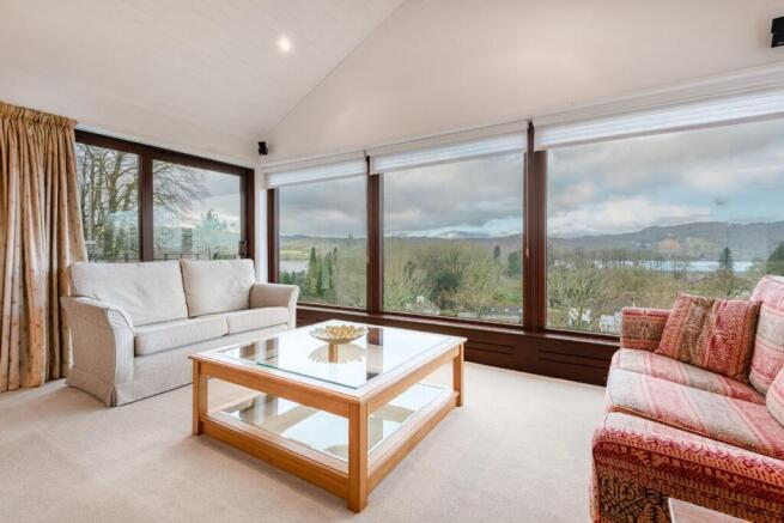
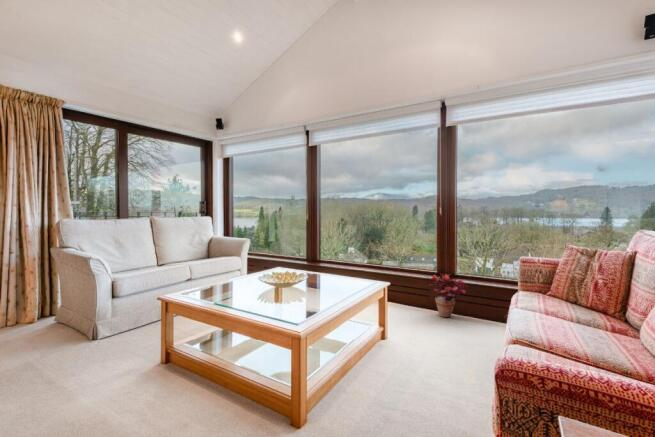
+ potted plant (447, 295)
